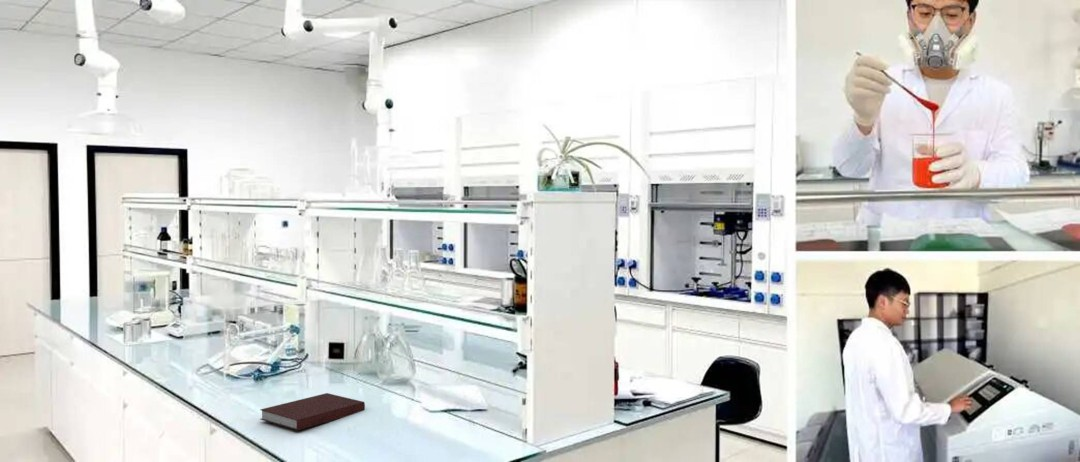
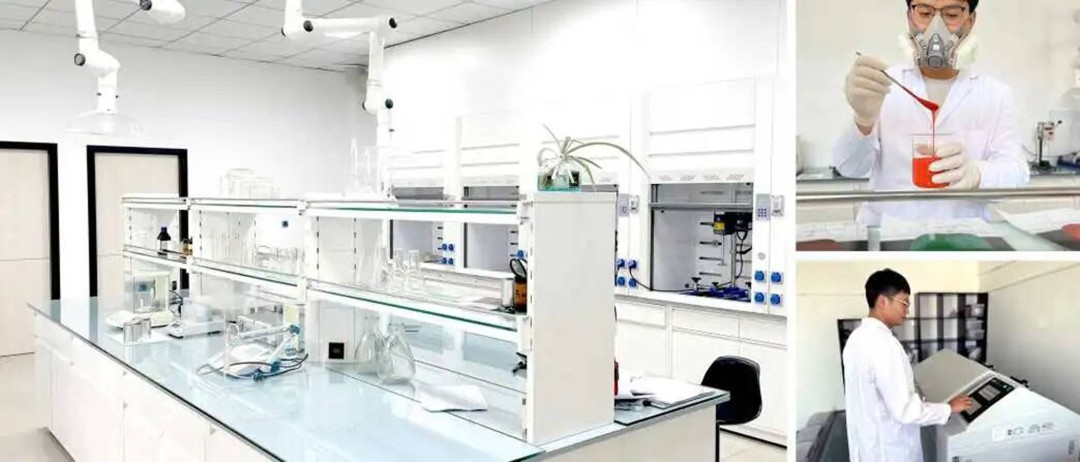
- notebook (313, 410)
